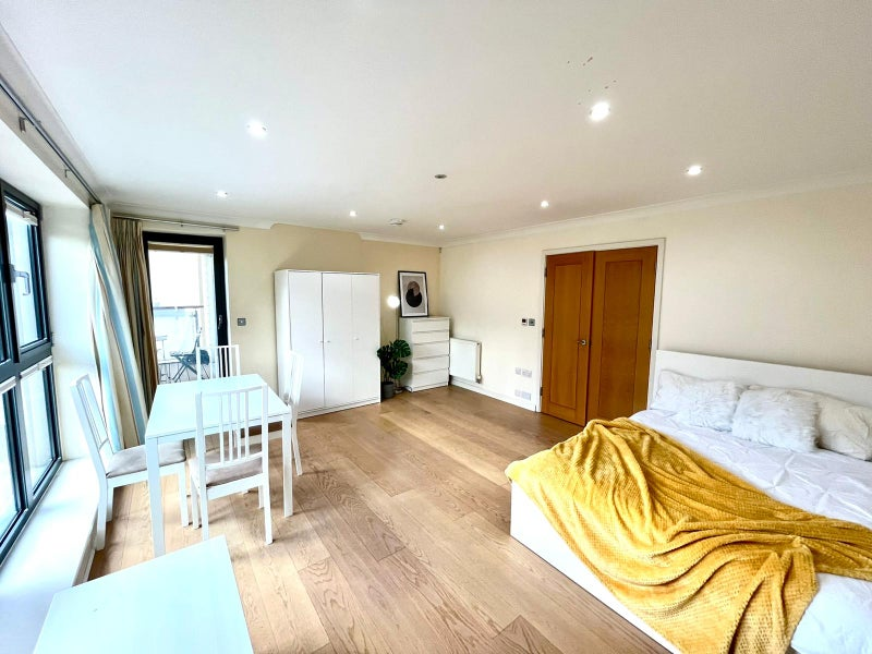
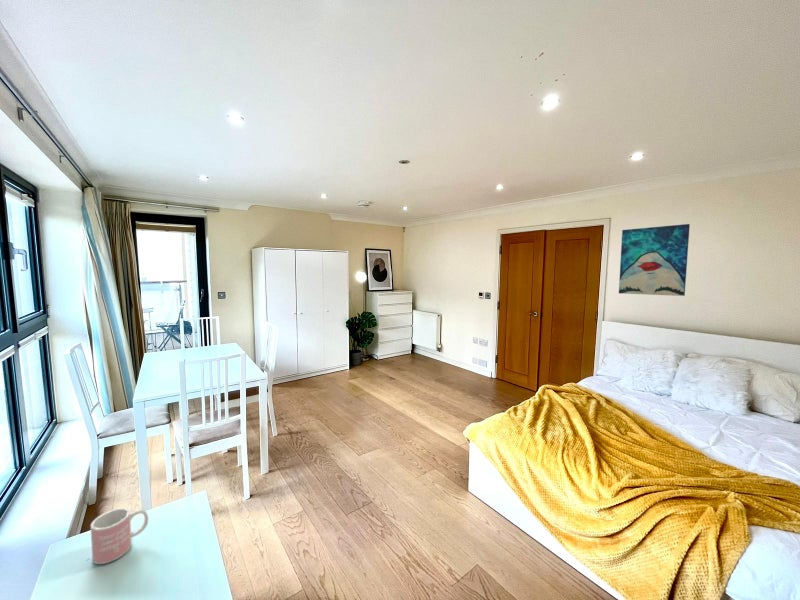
+ wall art (651, 261)
+ mug (118, 531)
